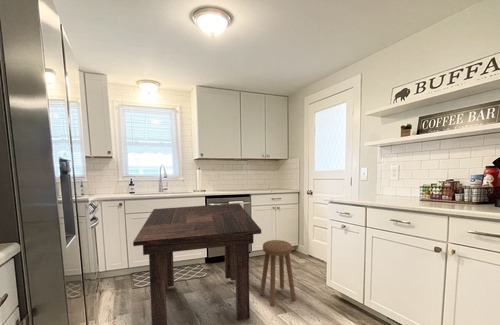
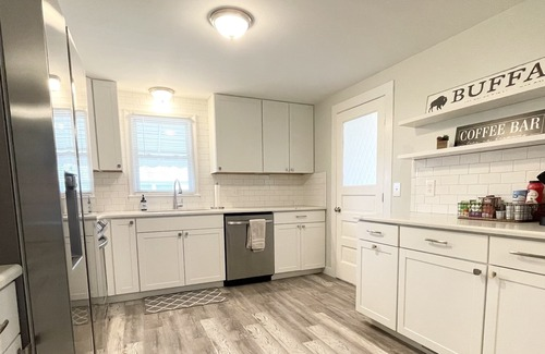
- stool (279, 271)
- dining table (200, 248)
